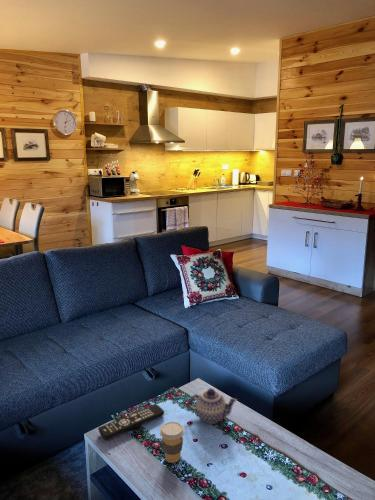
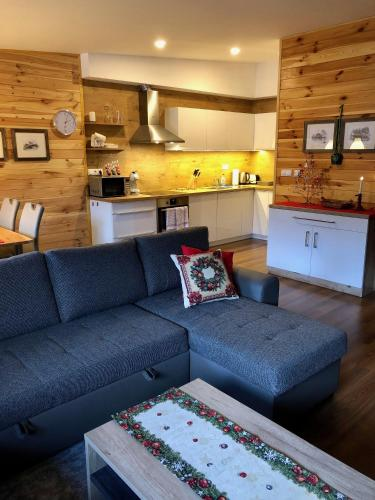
- remote control (132, 421)
- coffee cup (172, 442)
- teapot (211, 403)
